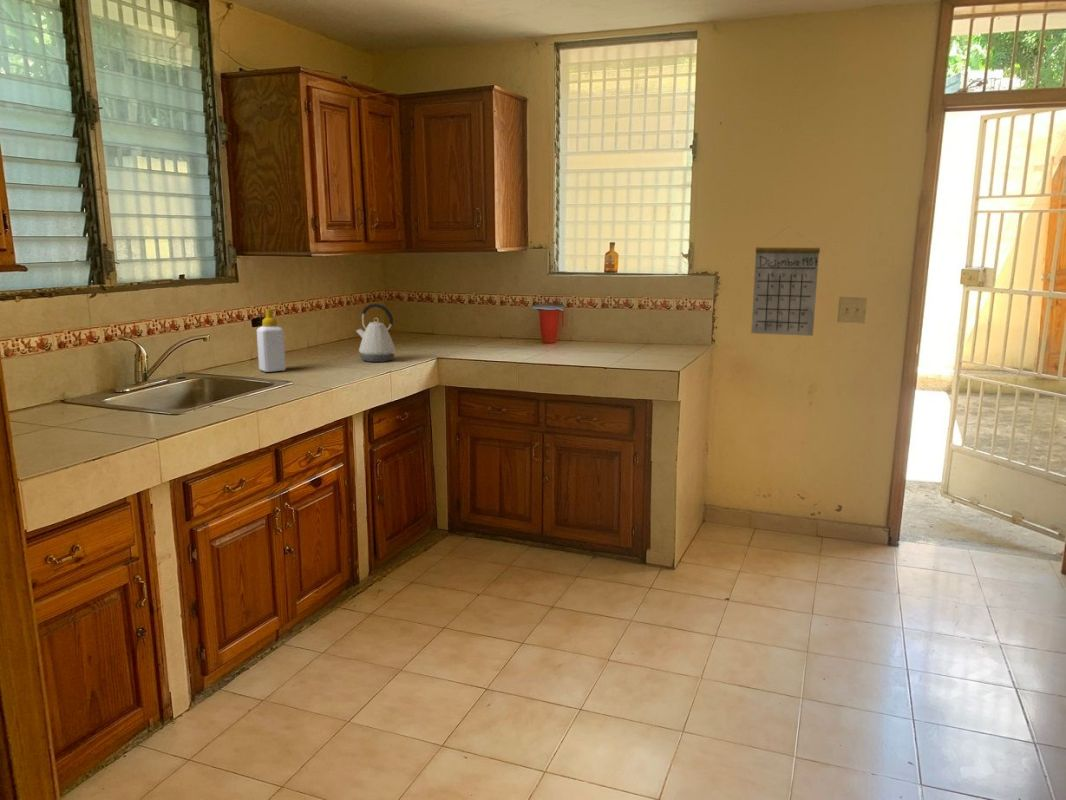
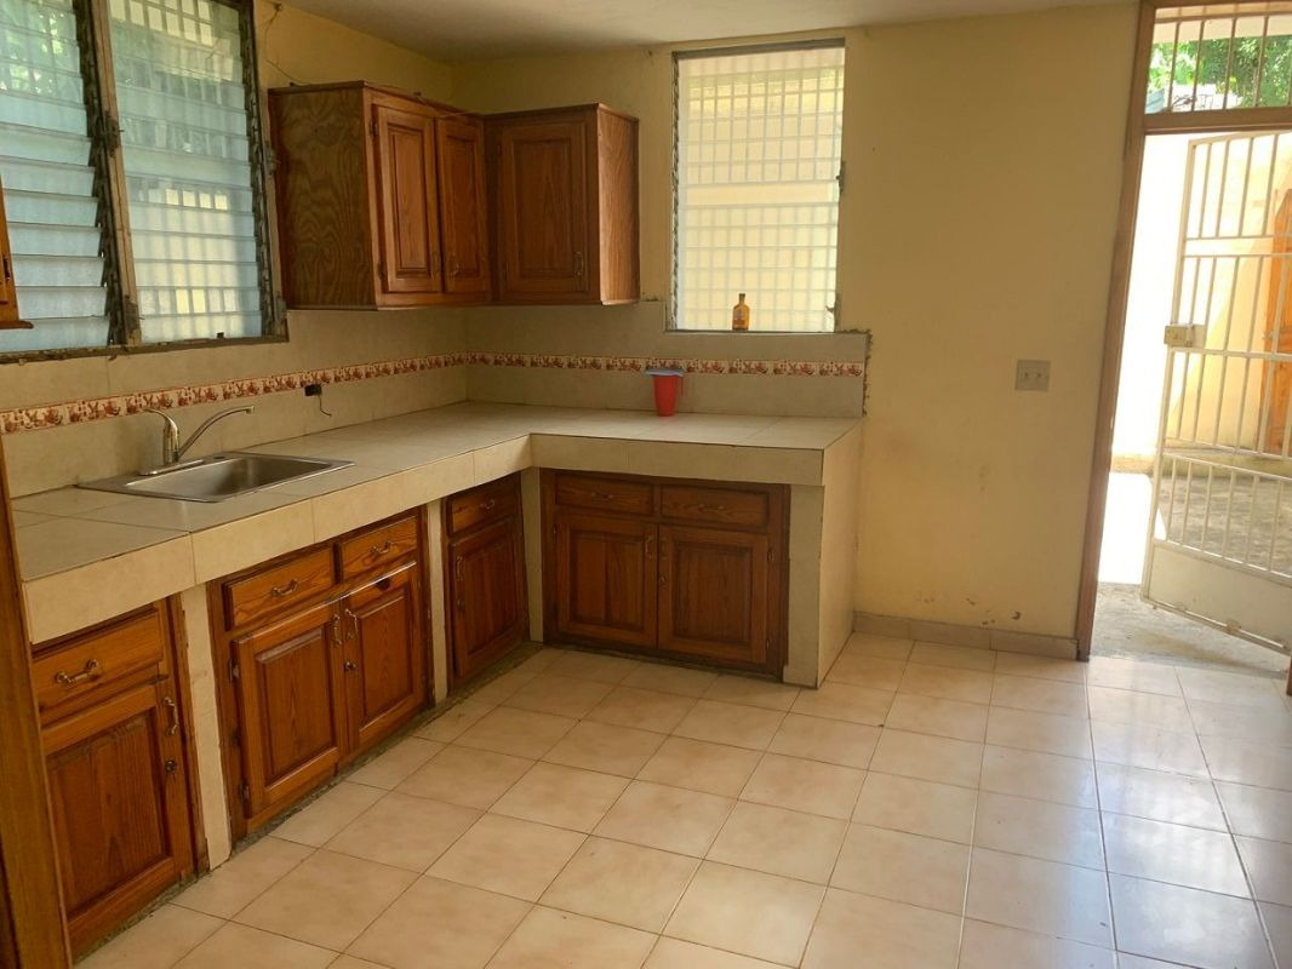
- soap bottle (270, 339)
- calendar (785, 281)
- kettle (375, 332)
